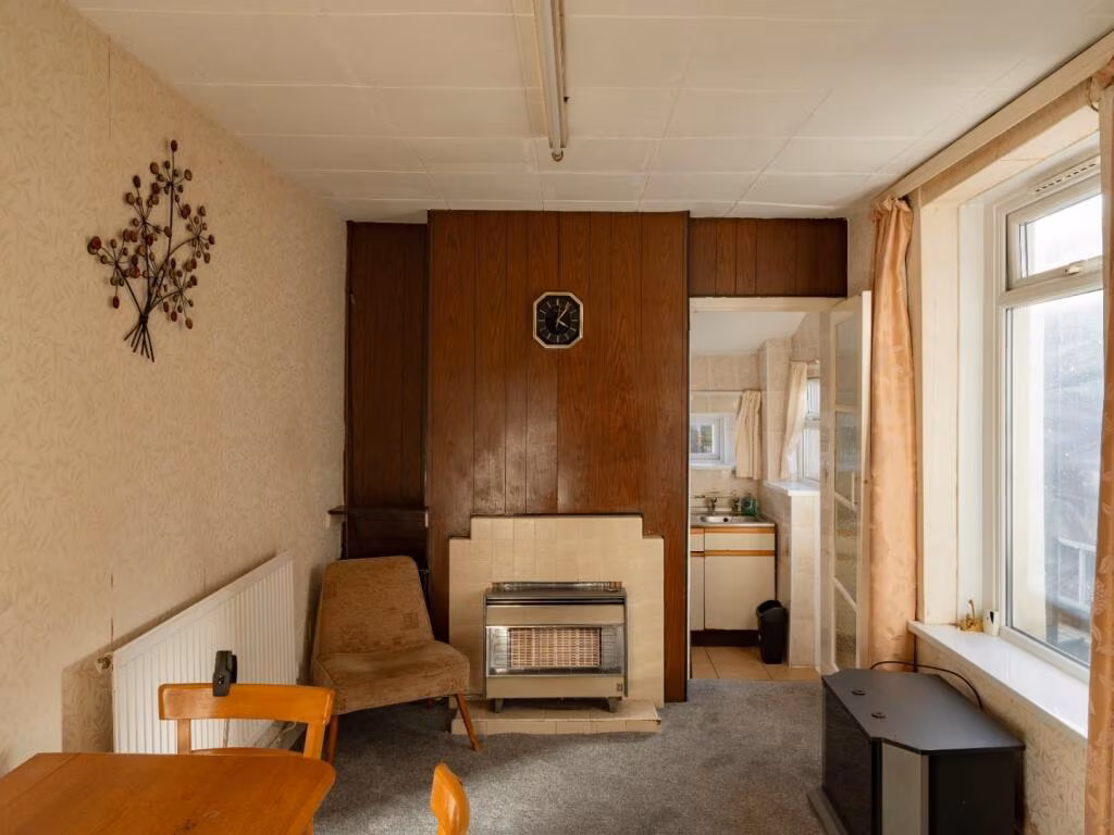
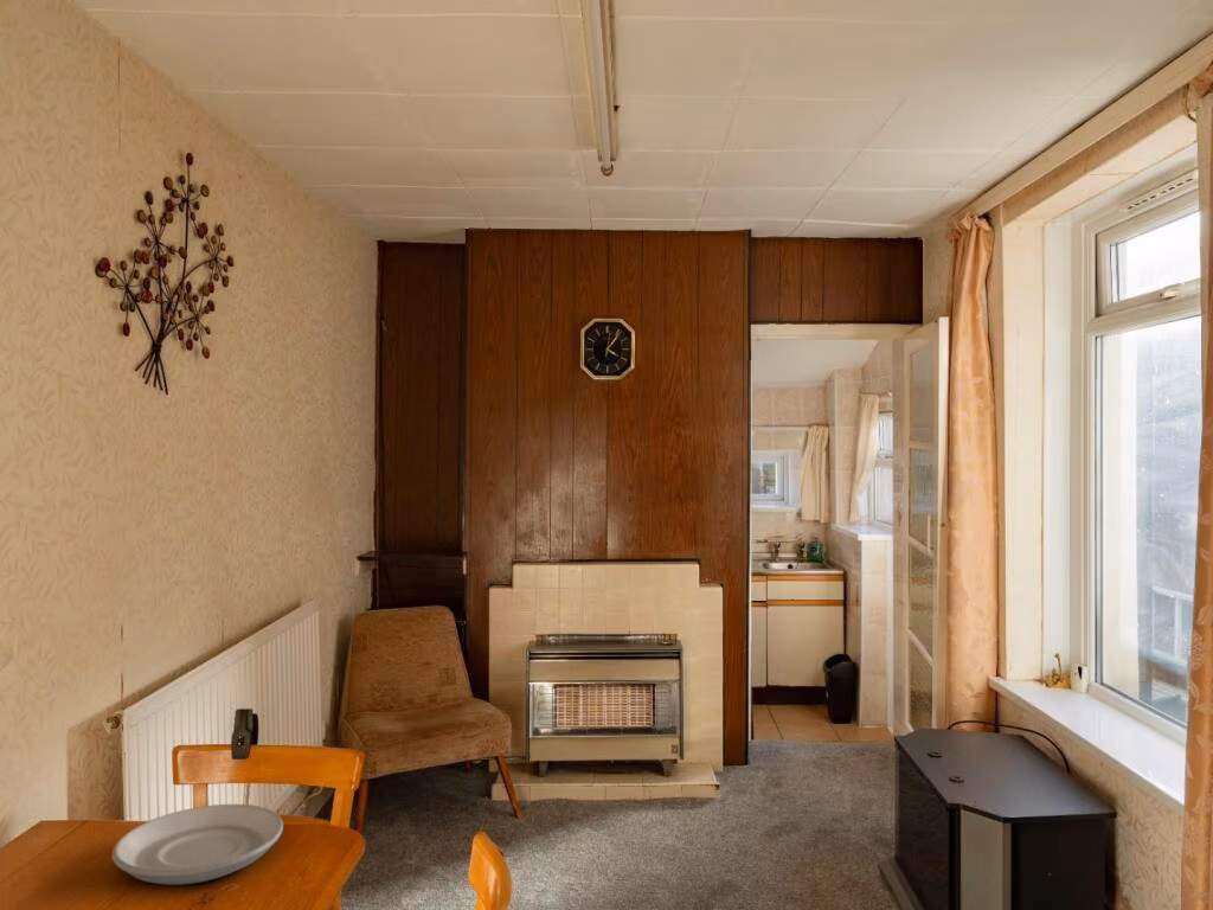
+ plate (200, 846)
